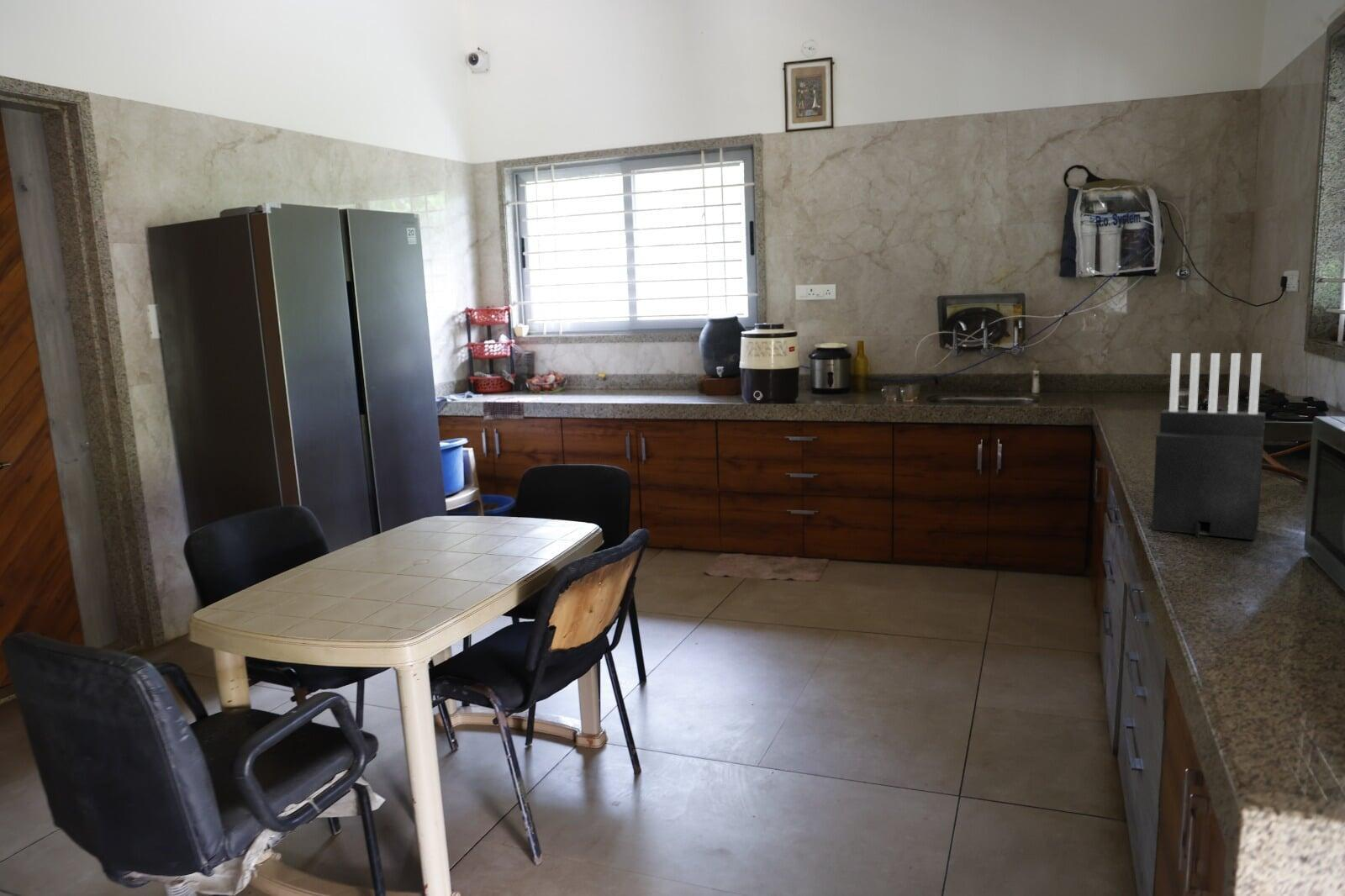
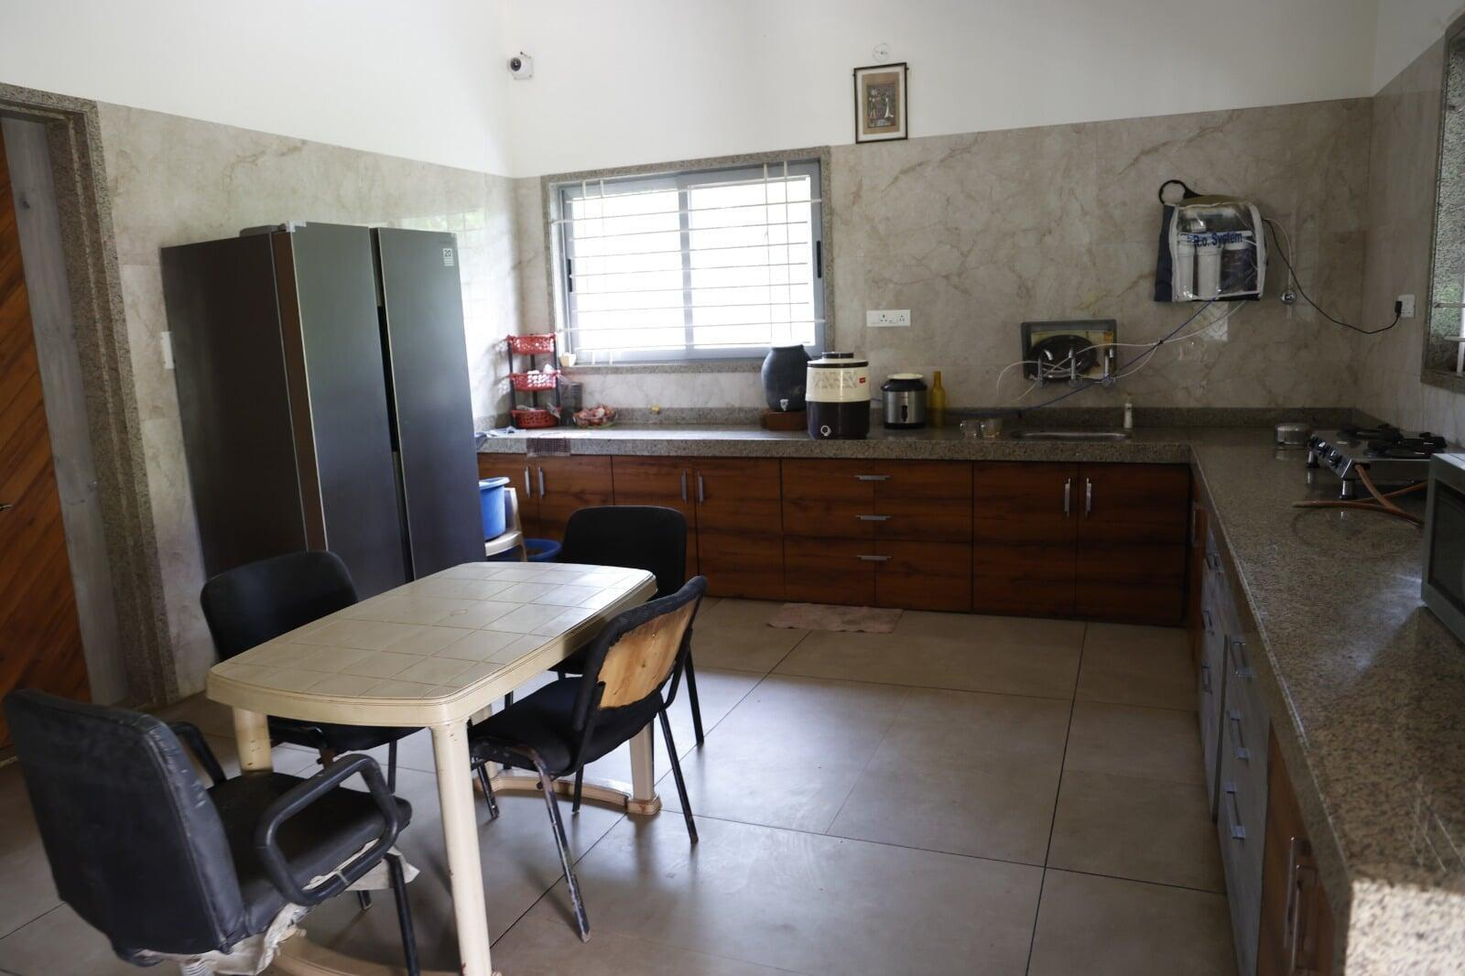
- knife block (1209, 444)
